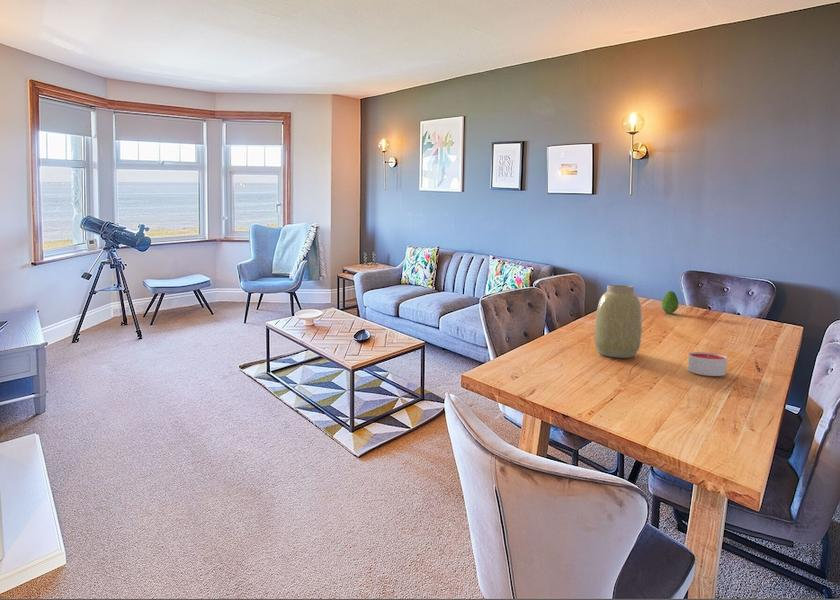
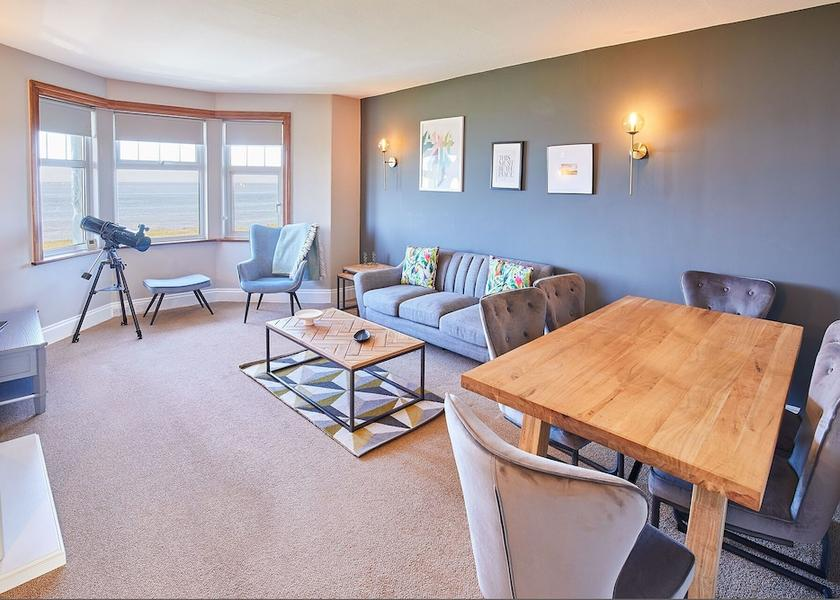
- fruit (670, 302)
- candle (707, 363)
- vase (618, 320)
